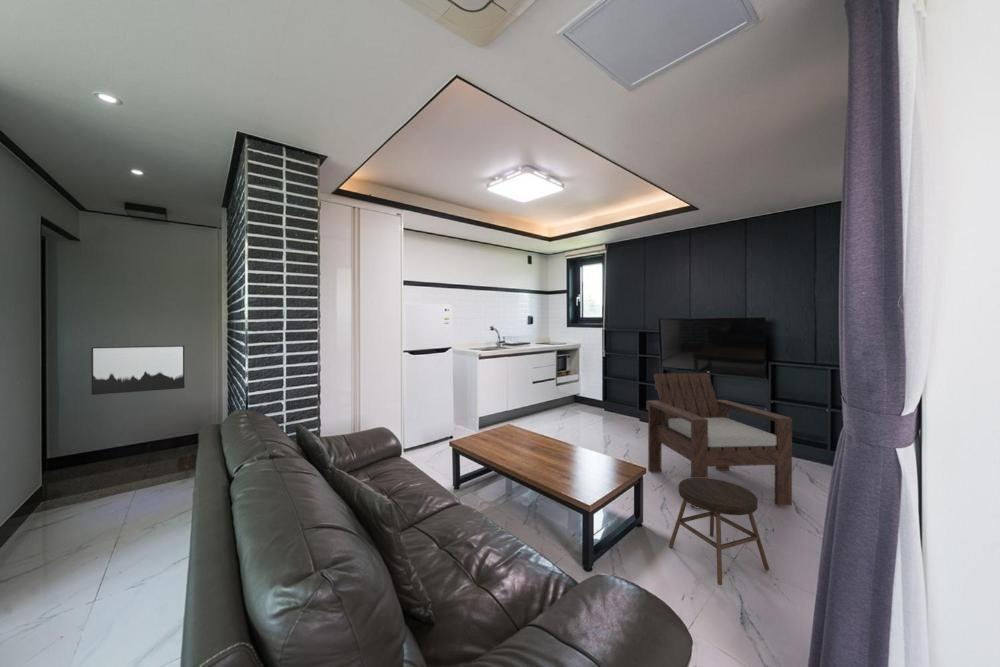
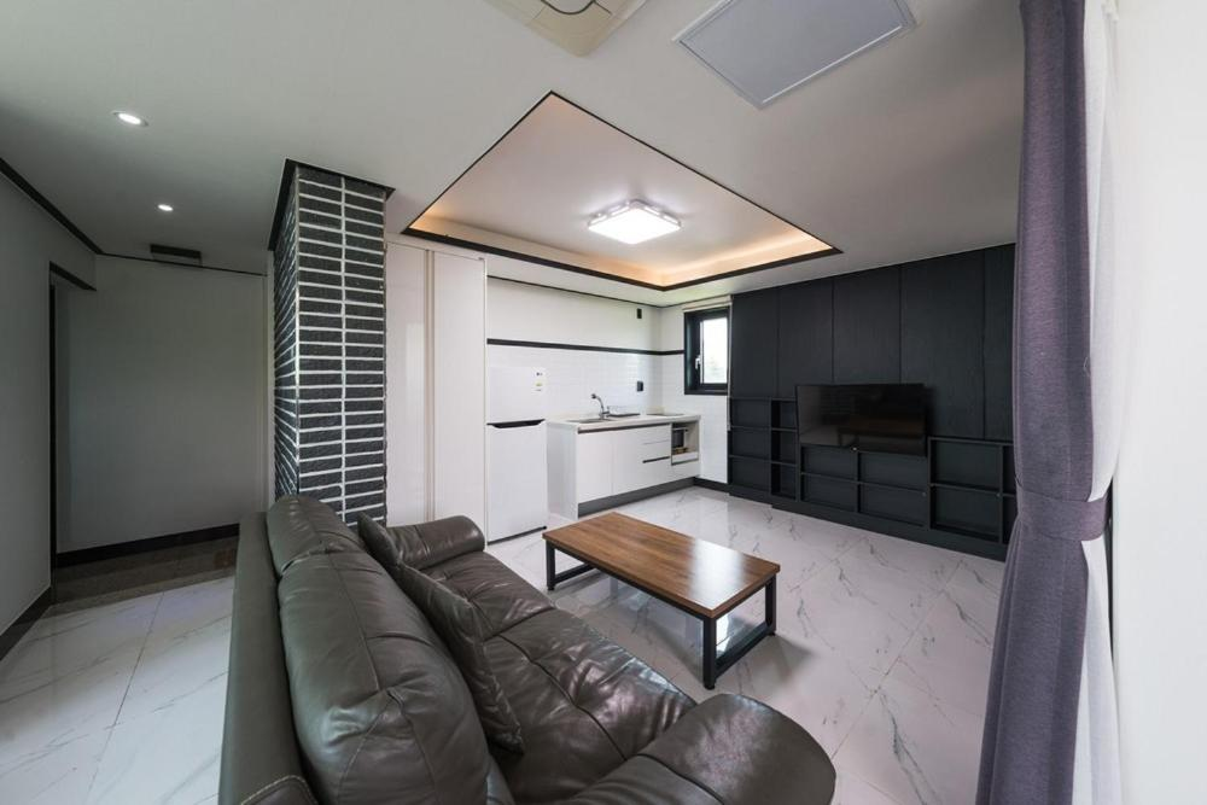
- wall art (140, 368)
- stool (716, 524)
- chair (707, 431)
